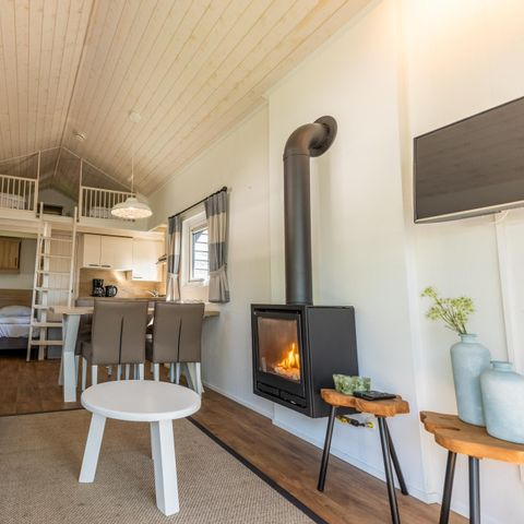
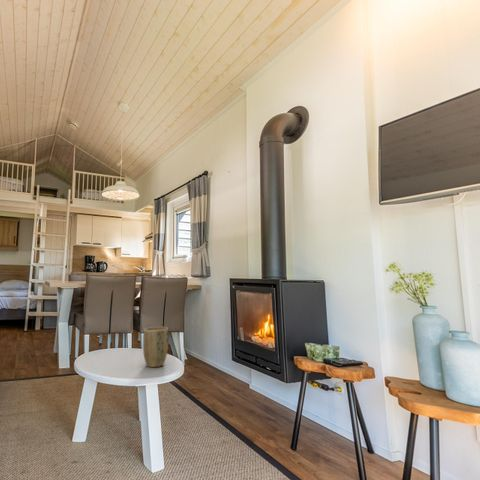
+ plant pot (155, 346)
